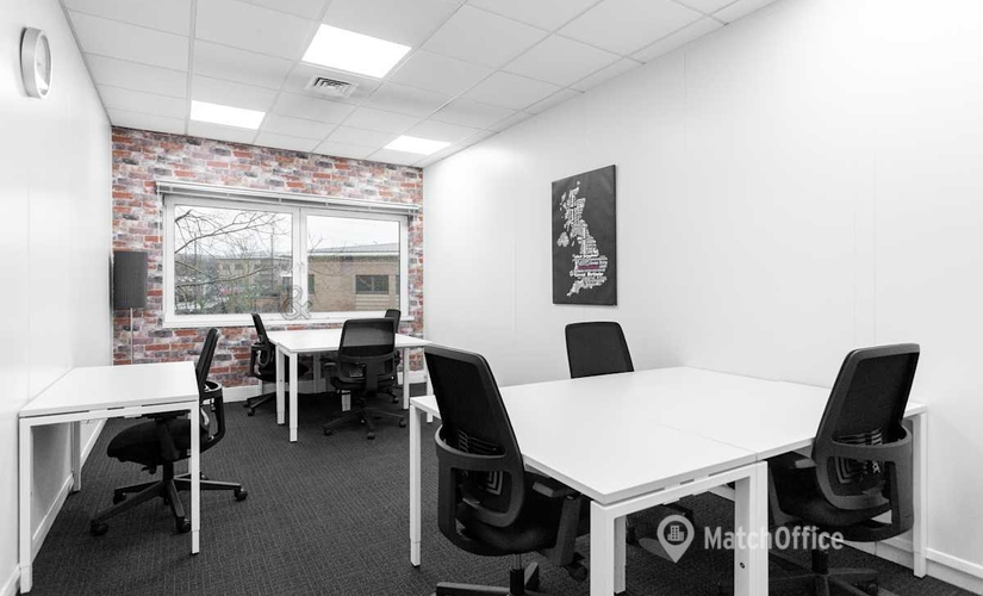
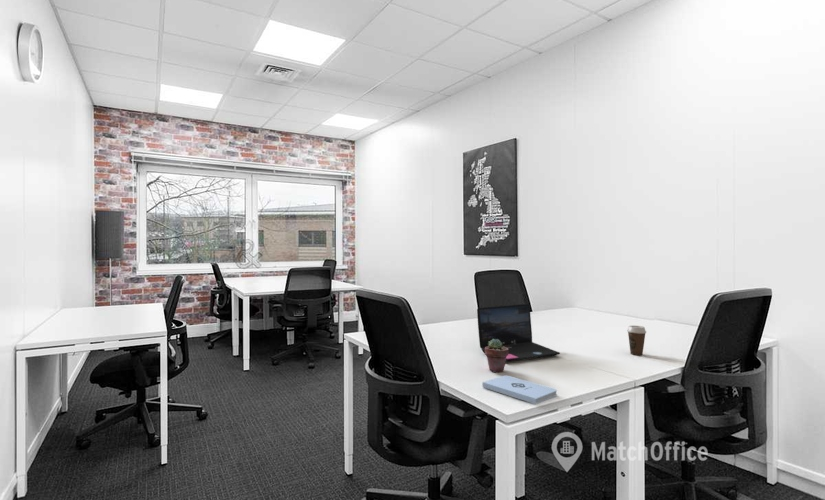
+ coffee cup (636, 340)
+ notepad (519, 388)
+ potted succulent (496, 354)
+ laptop (517, 331)
